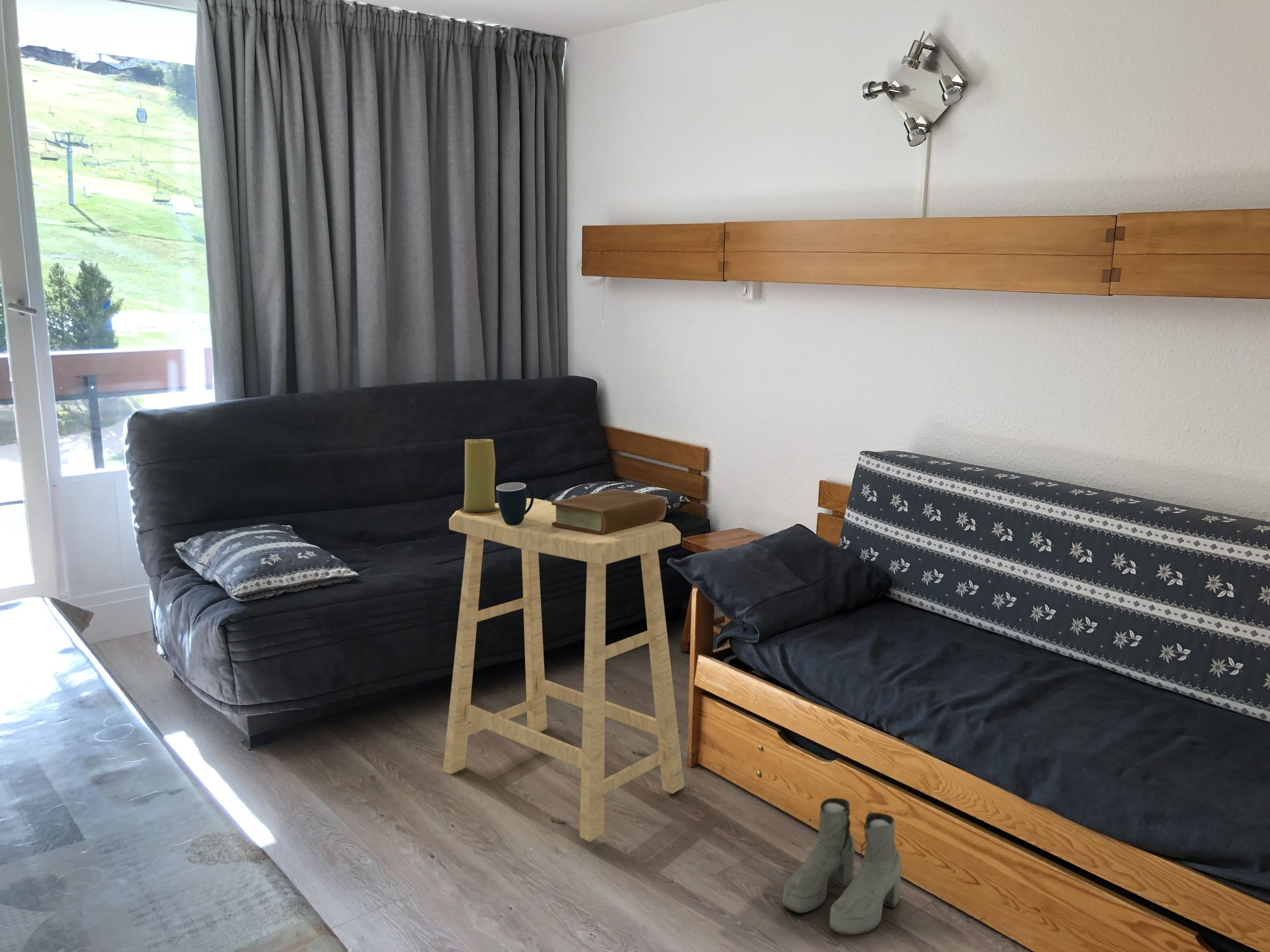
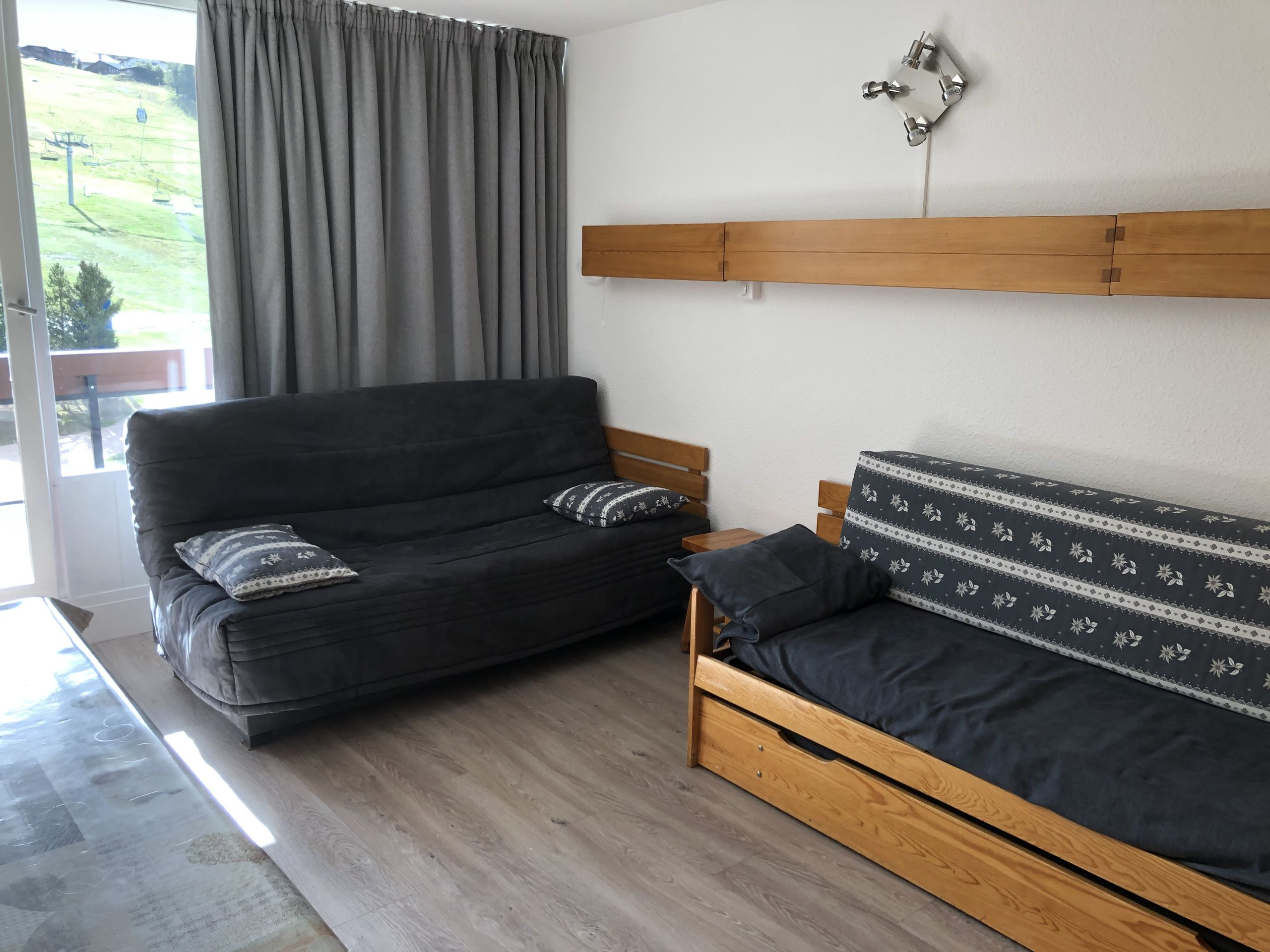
- boots (845, 861)
- book (610, 510)
- mug (518, 502)
- stool (543, 653)
- candle (479, 475)
